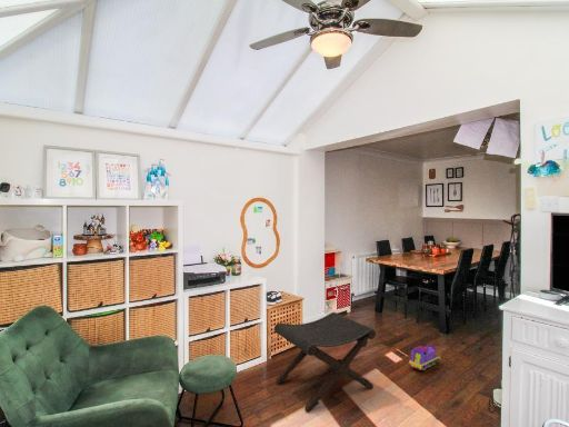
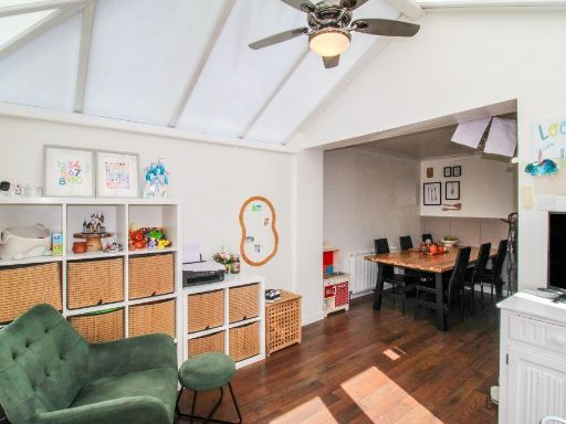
- footstool (323, 355)
- toy train (425, 356)
